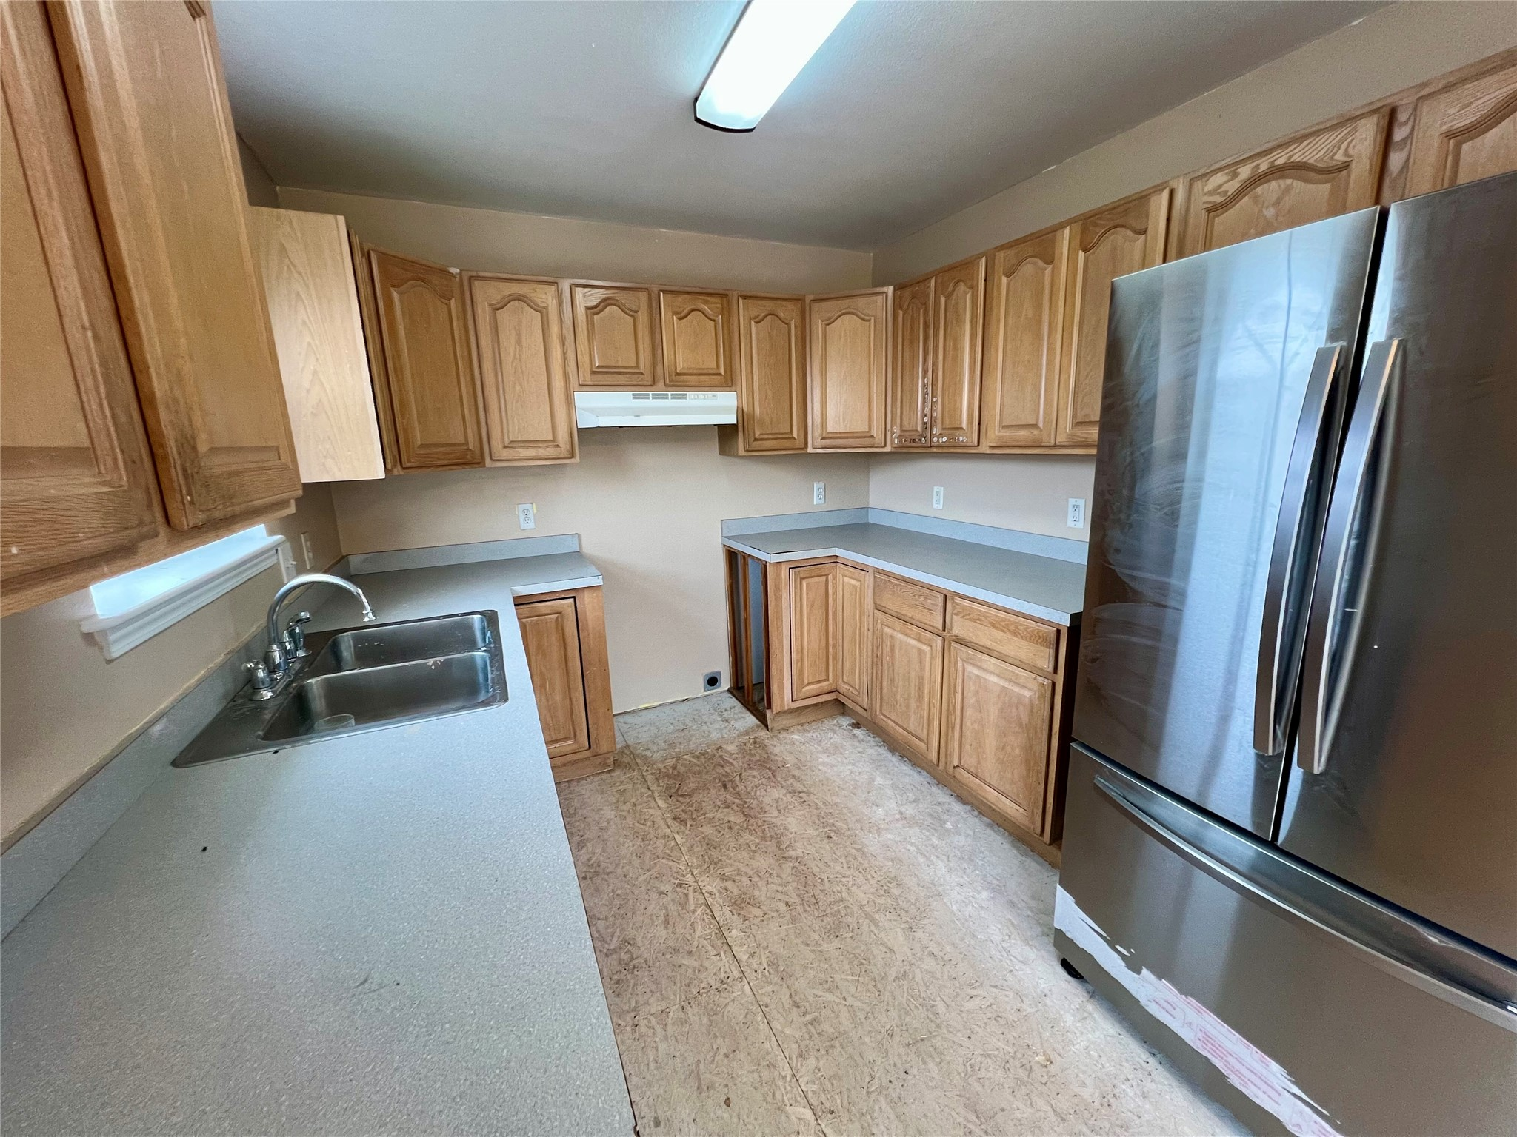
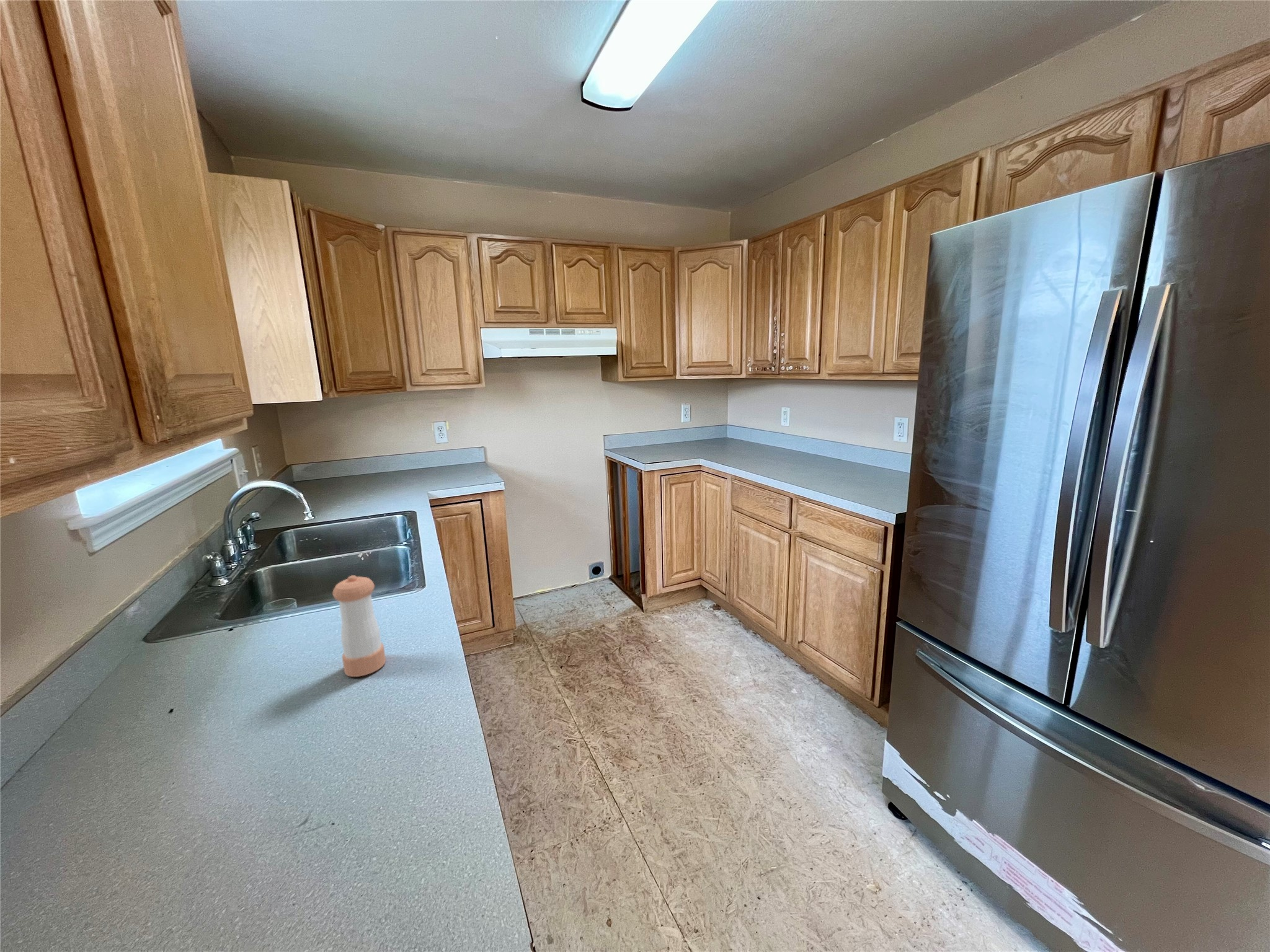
+ pepper shaker (358, 622)
